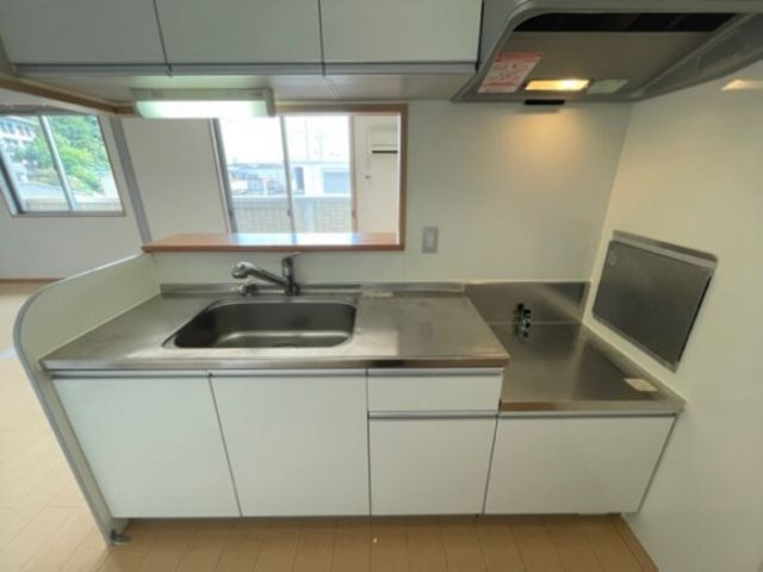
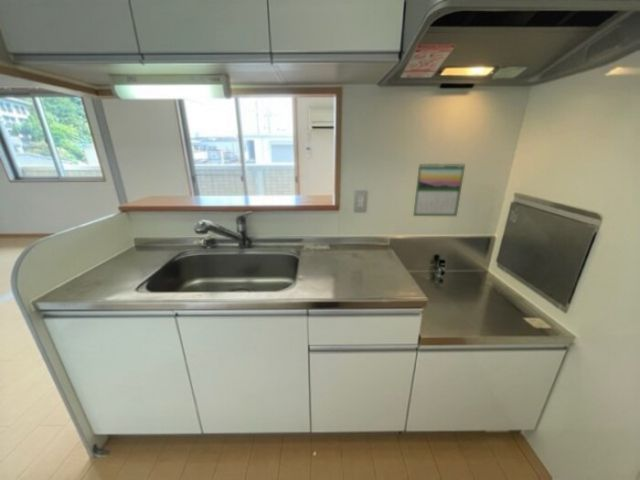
+ calendar (438, 189)
